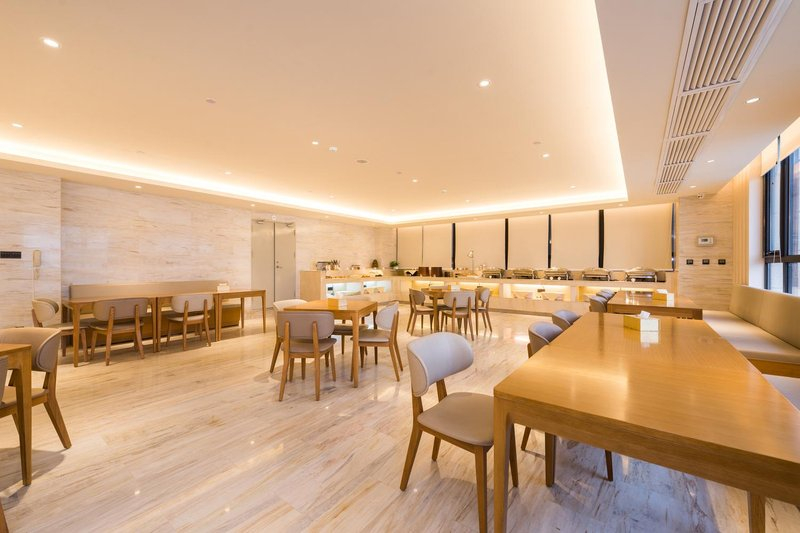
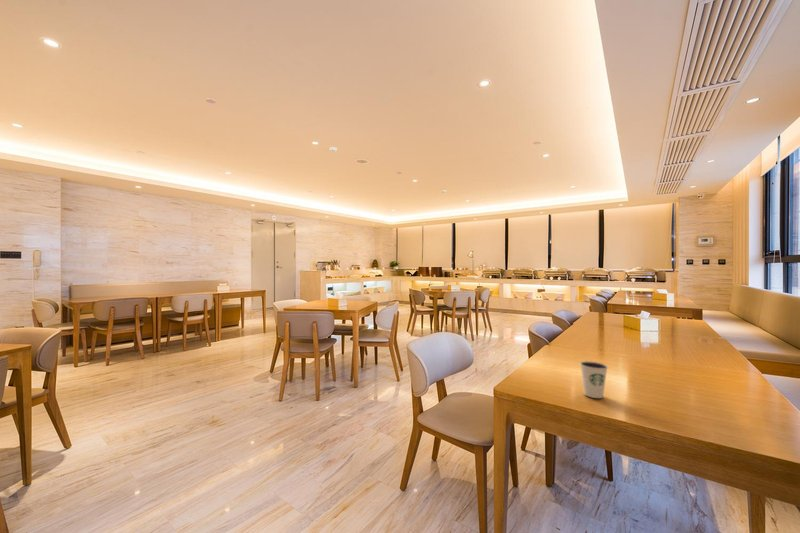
+ dixie cup (593, 380)
